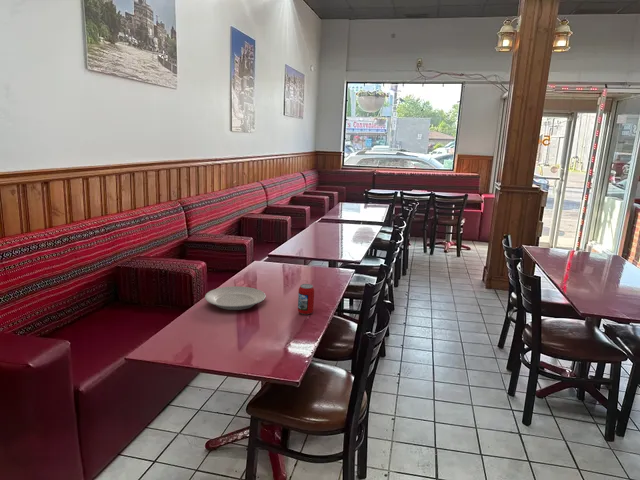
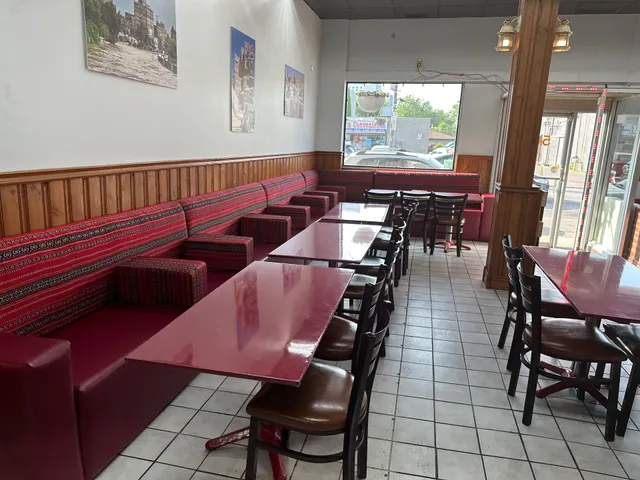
- beverage can (306, 299)
- plate (235, 299)
